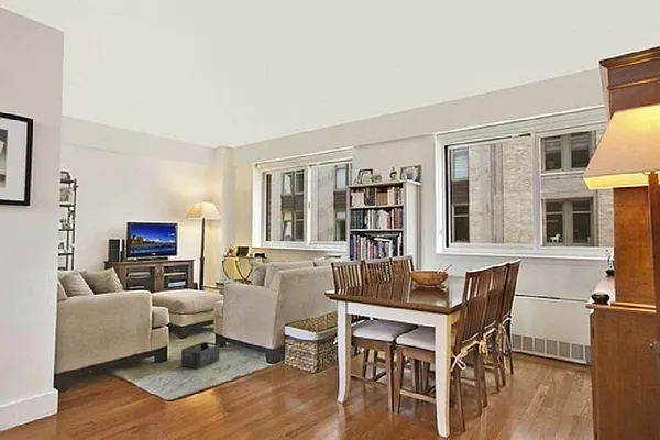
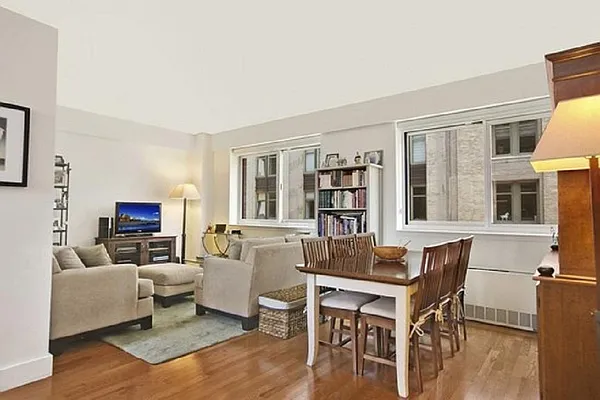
- storage bin (200, 354)
